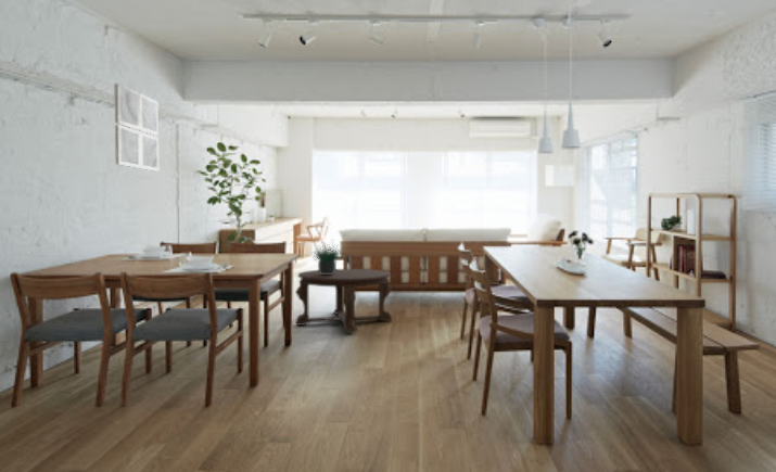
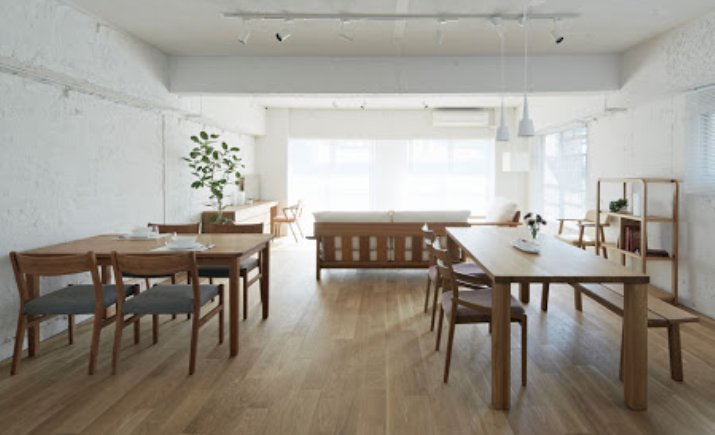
- coffee table (343, 297)
- potted plant (327, 254)
- wall art (138, 129)
